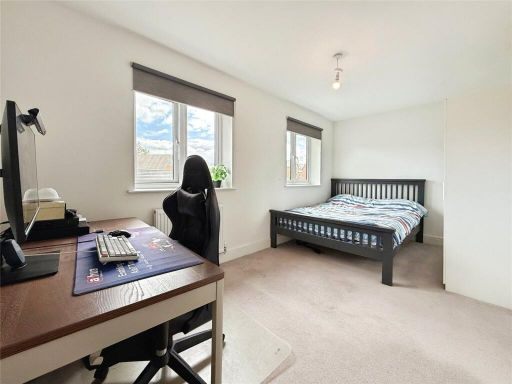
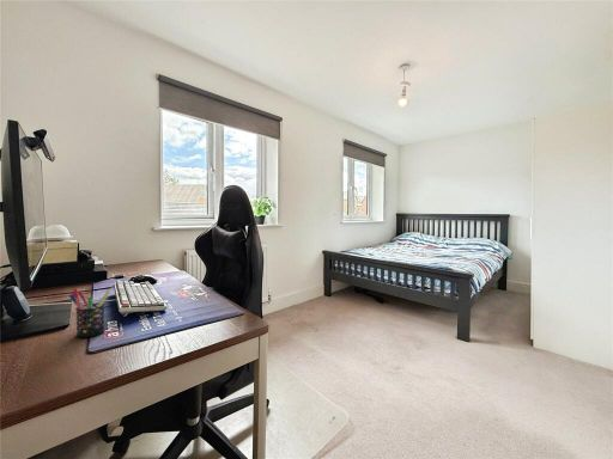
+ pen holder (89, 311)
